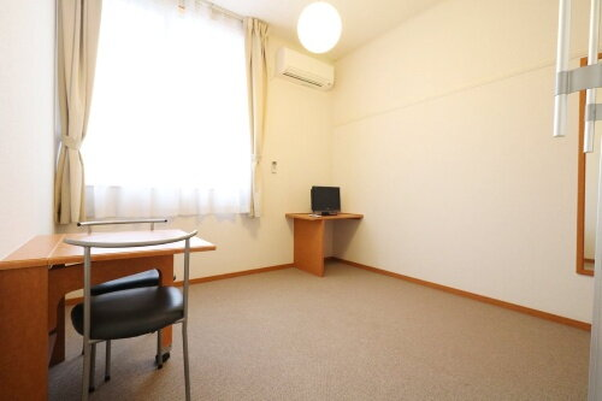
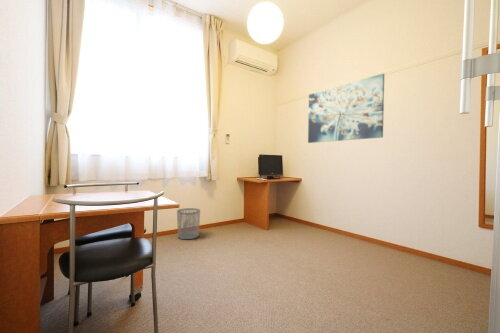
+ wall art (340, 113)
+ waste bin (189, 223)
